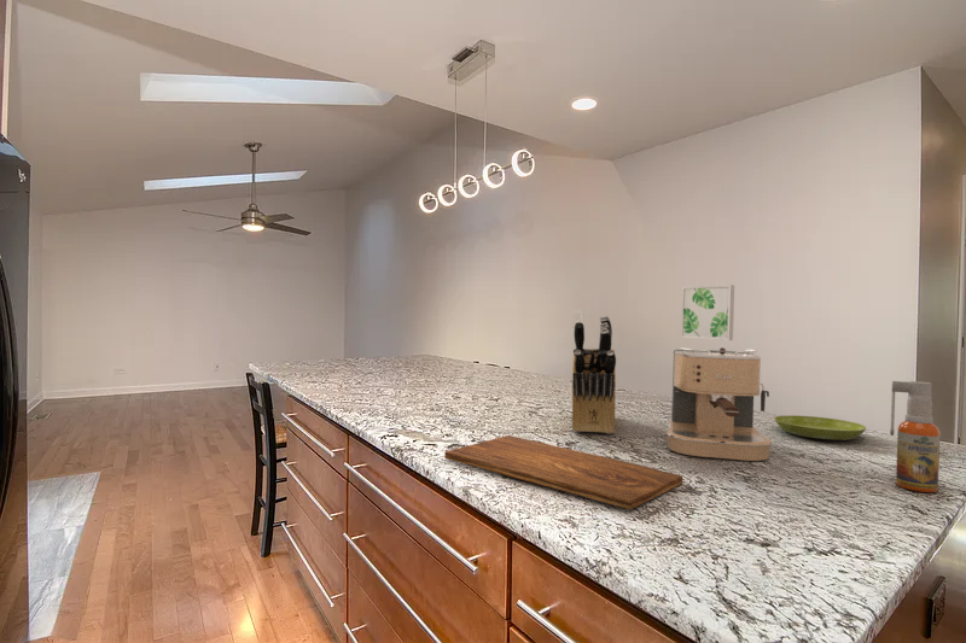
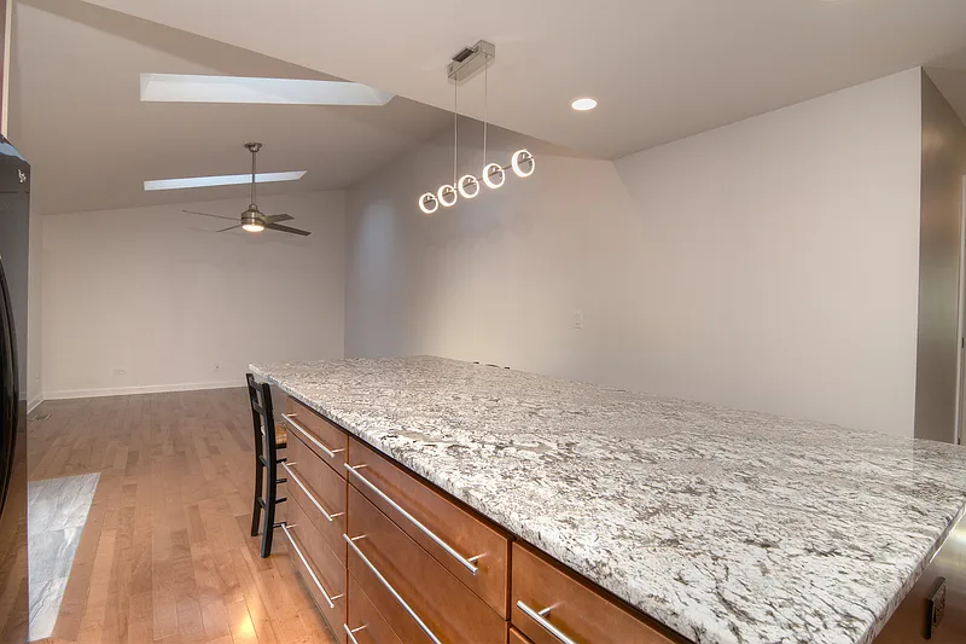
- wall art (706, 312)
- cutting board (557, 464)
- coffee maker (716, 397)
- spray bottle (914, 434)
- knife block (593, 372)
- saucer (817, 427)
